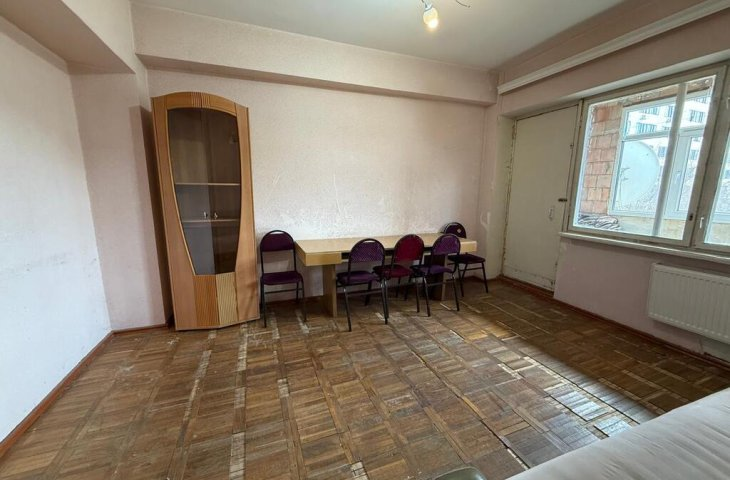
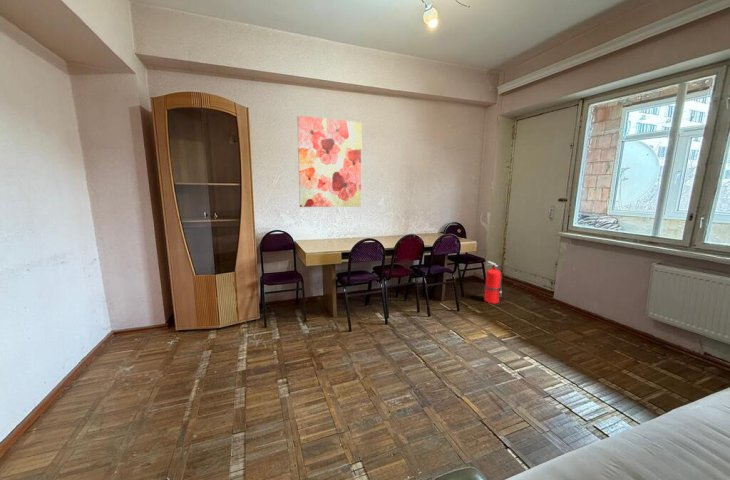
+ fire extinguisher (494, 282)
+ wall art (331, 164)
